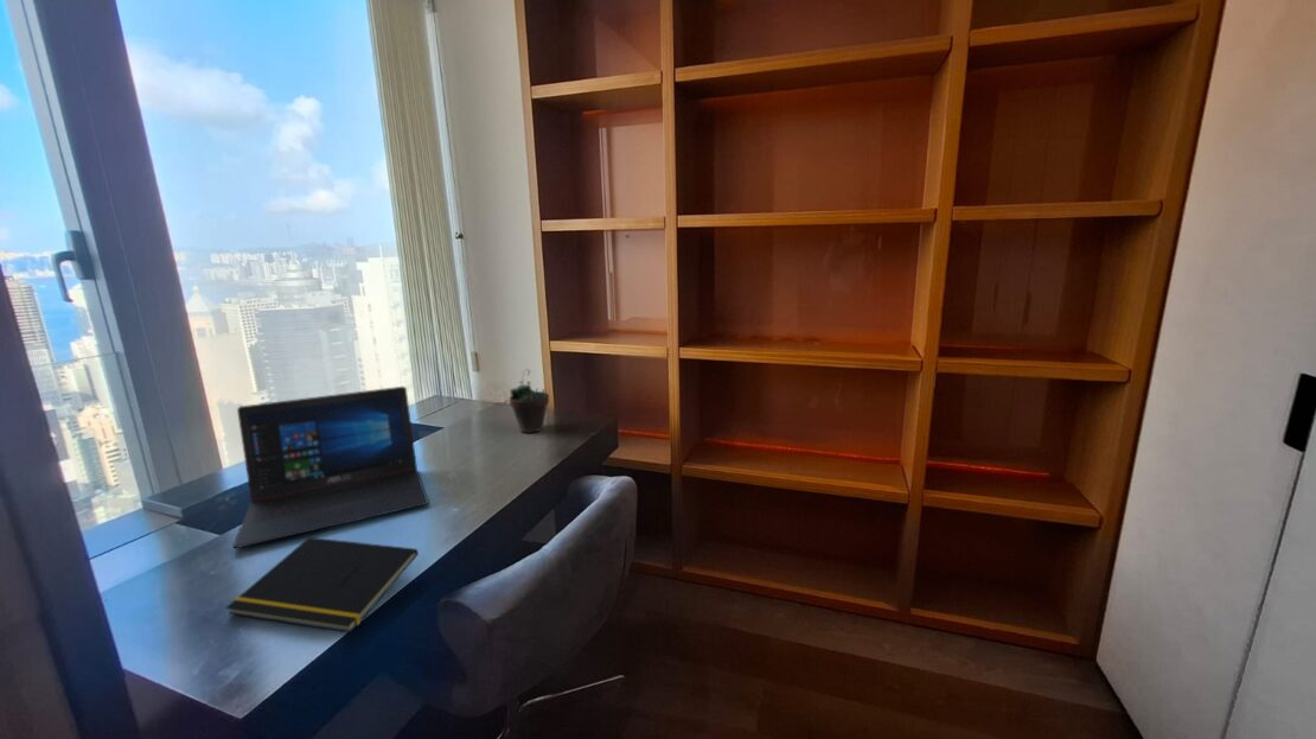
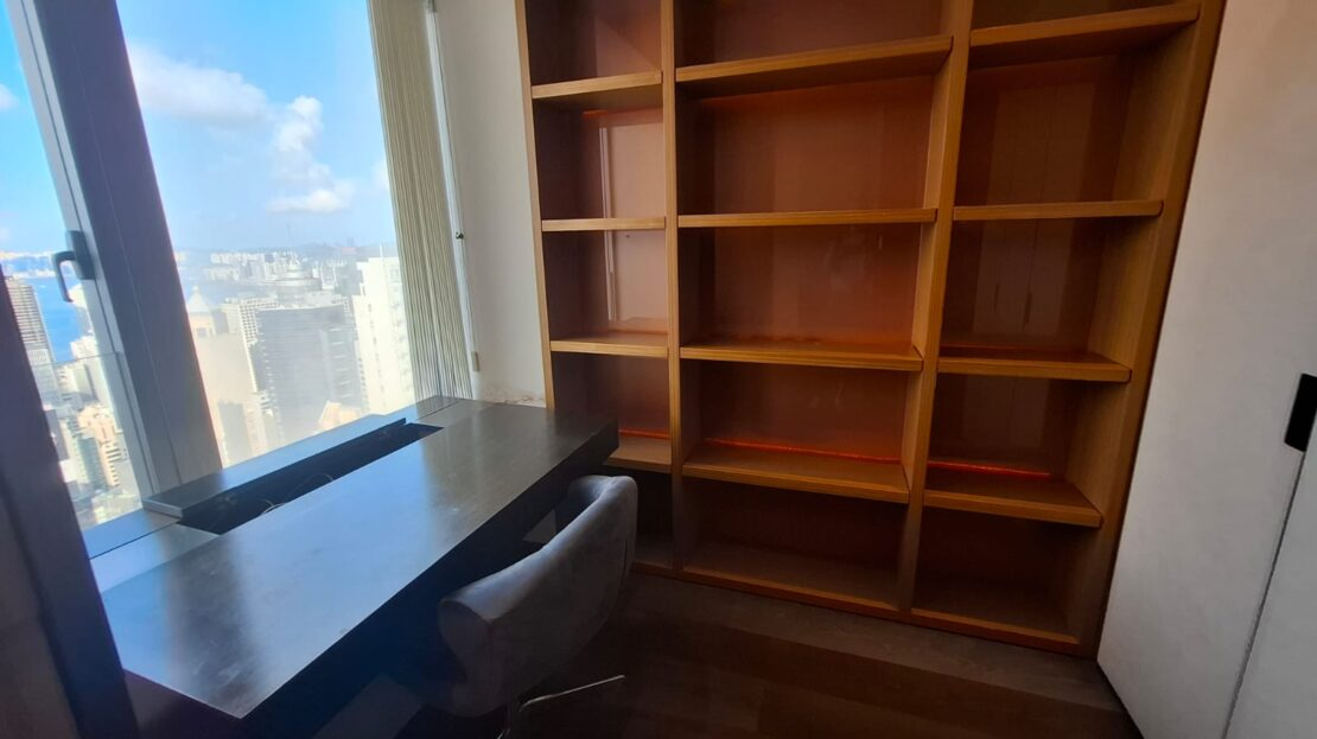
- laptop (332, 455)
- succulent plant (529, 399)
- notepad (327, 579)
